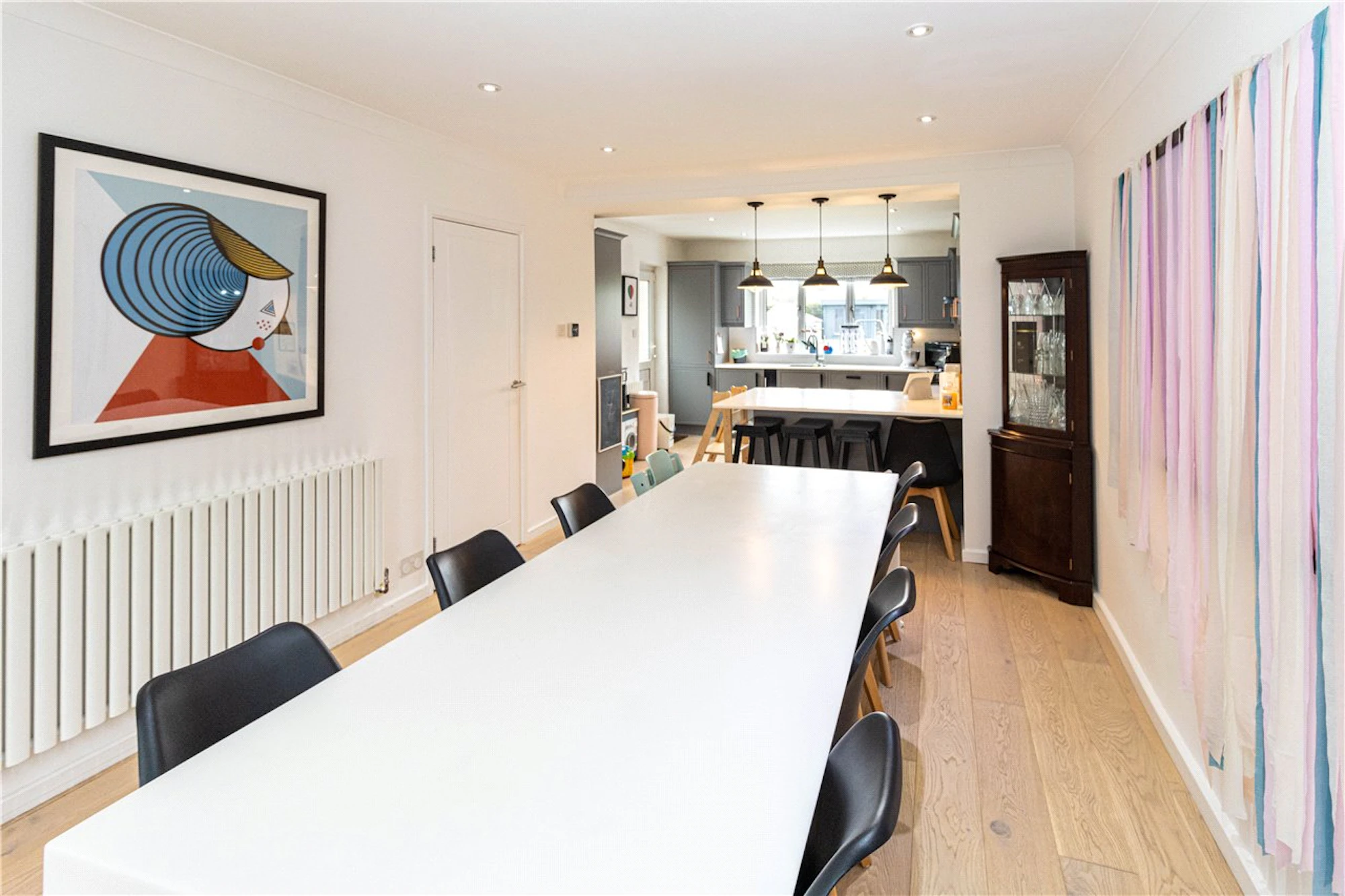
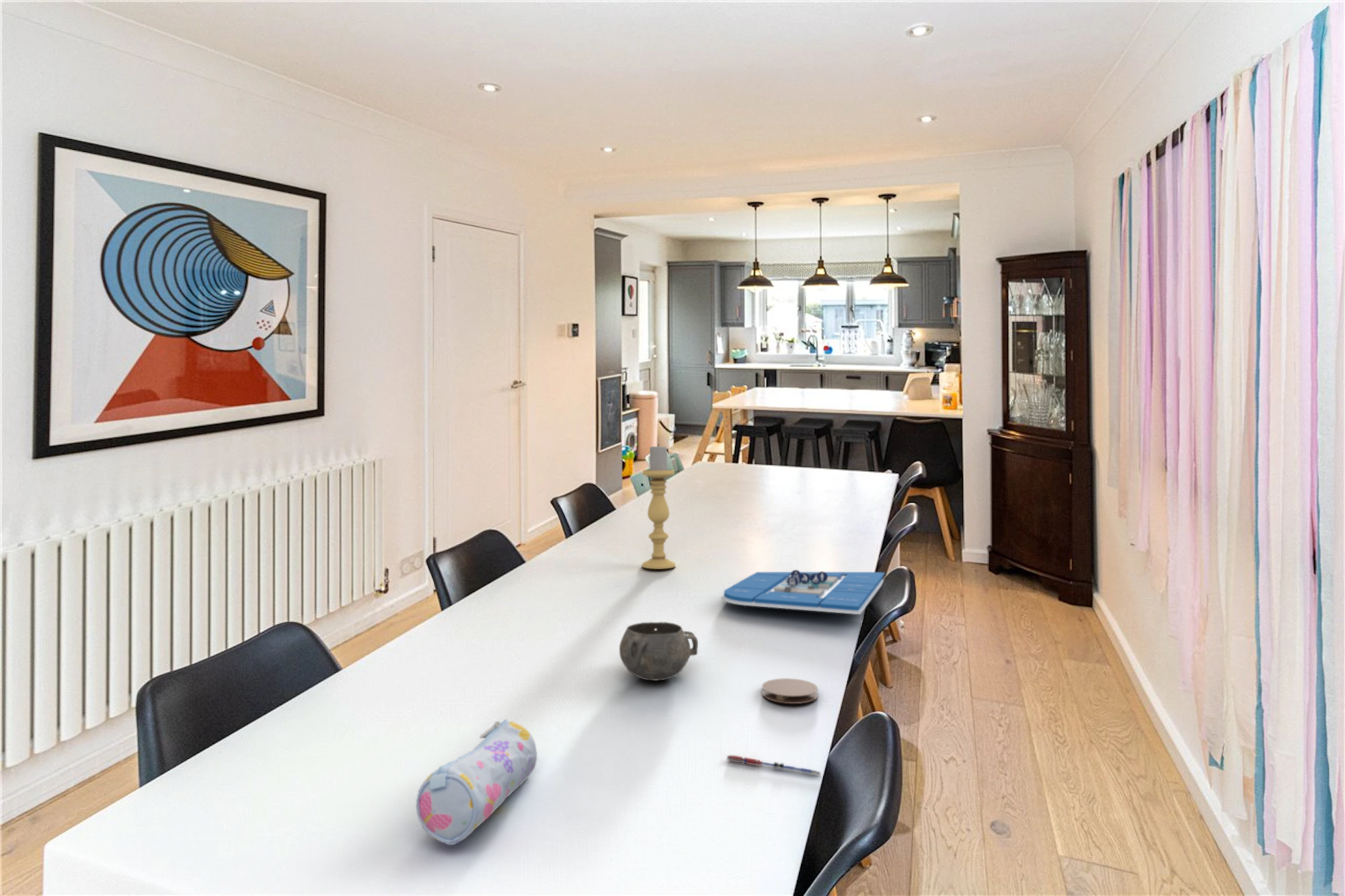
+ pencil case (482, 776)
+ coaster (790, 690)
+ decorative bowl (658, 651)
+ pen (773, 764)
+ board game (809, 579)
+ candle holder (658, 505)
